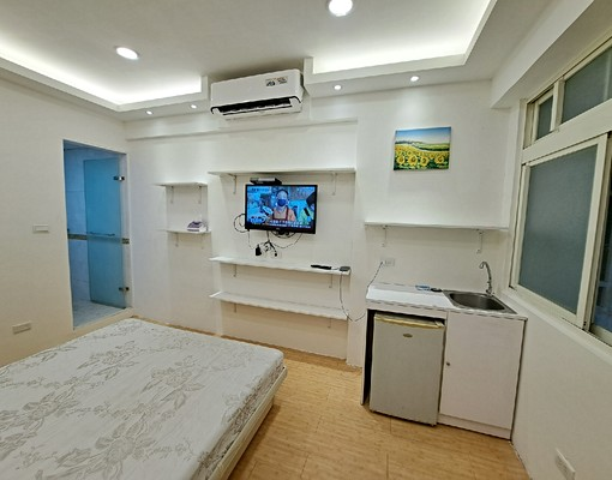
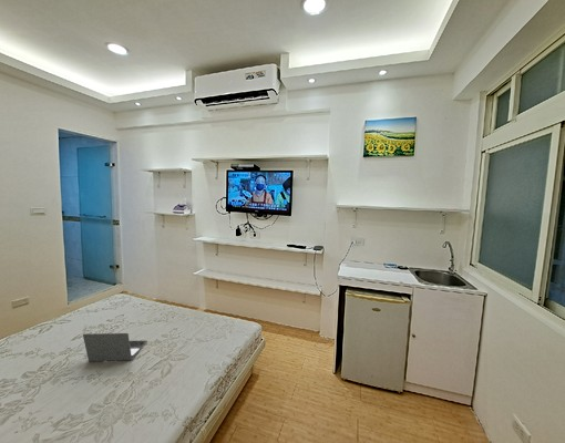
+ laptop (117, 338)
